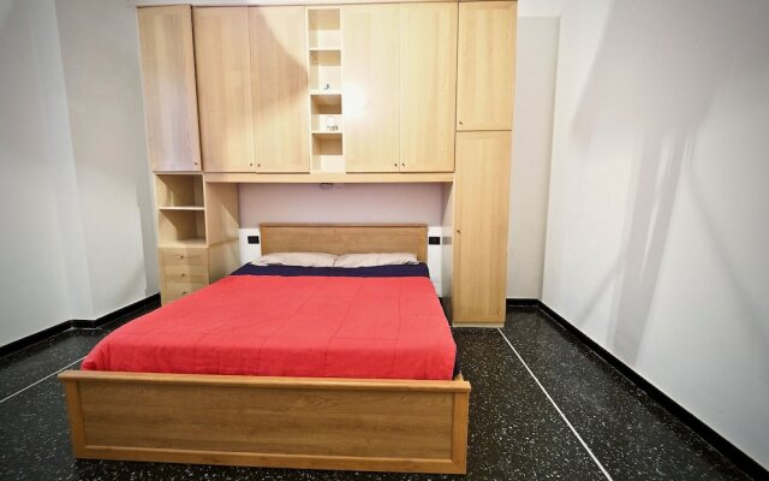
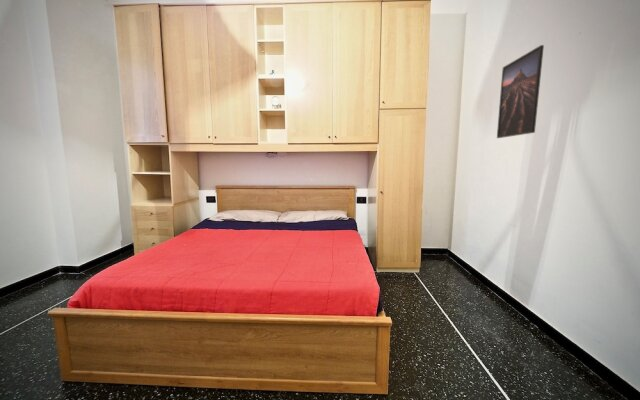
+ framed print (517, 97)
